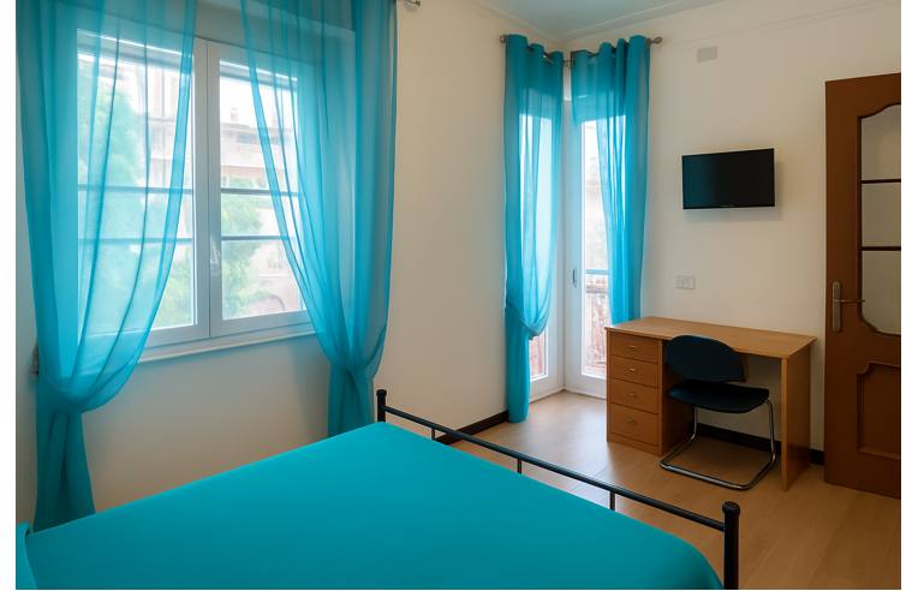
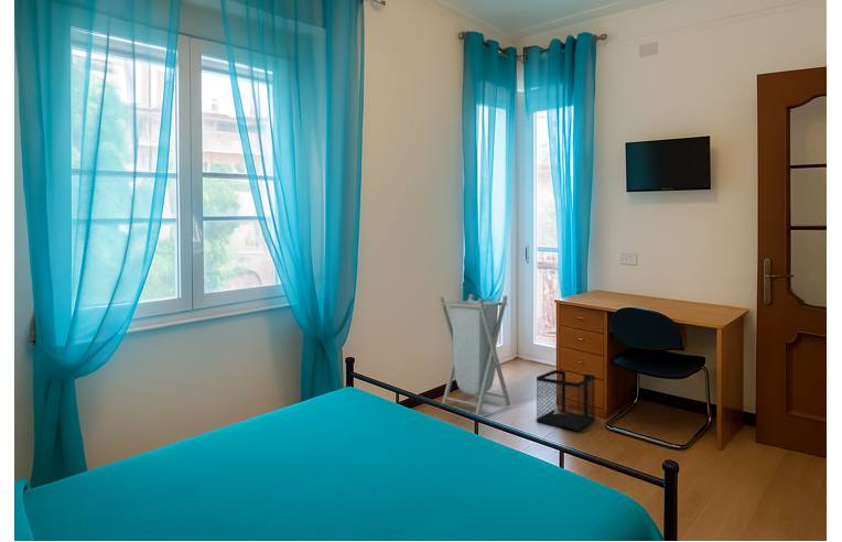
+ laundry hamper (474, 350)
+ wastebasket (565, 398)
